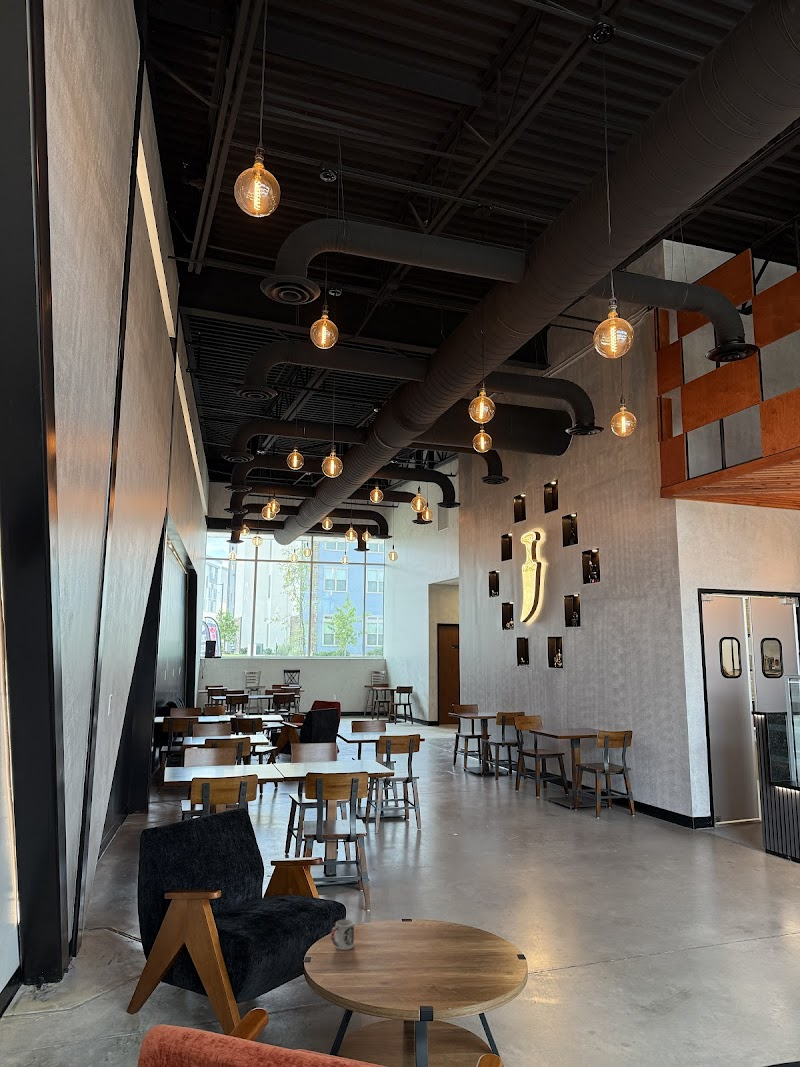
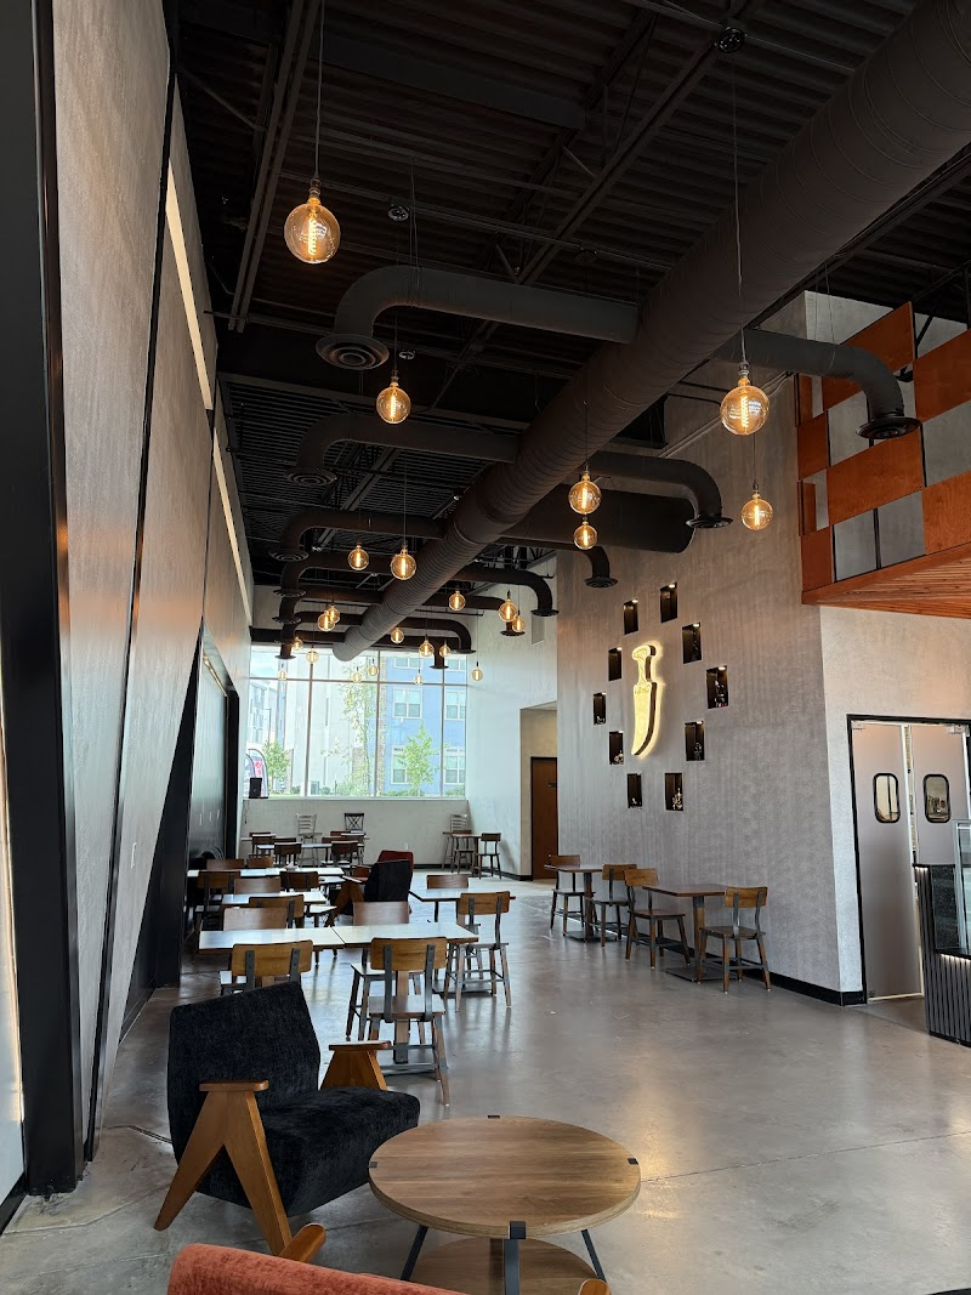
- cup (341, 935)
